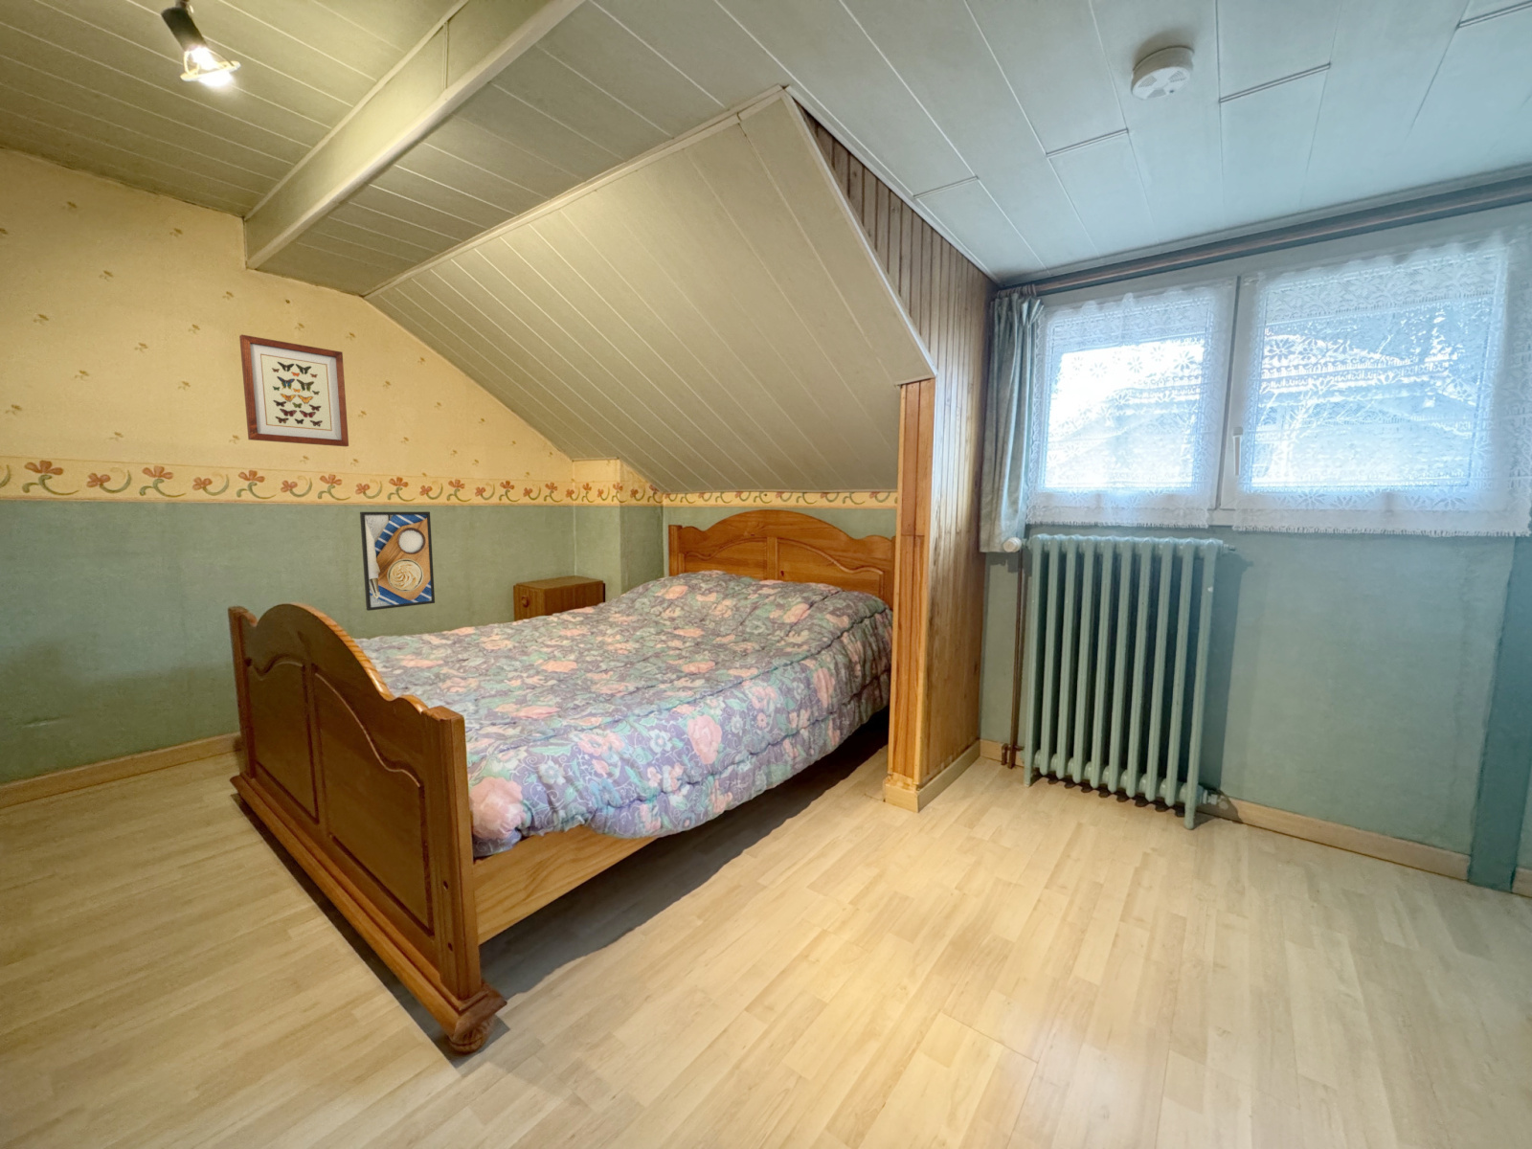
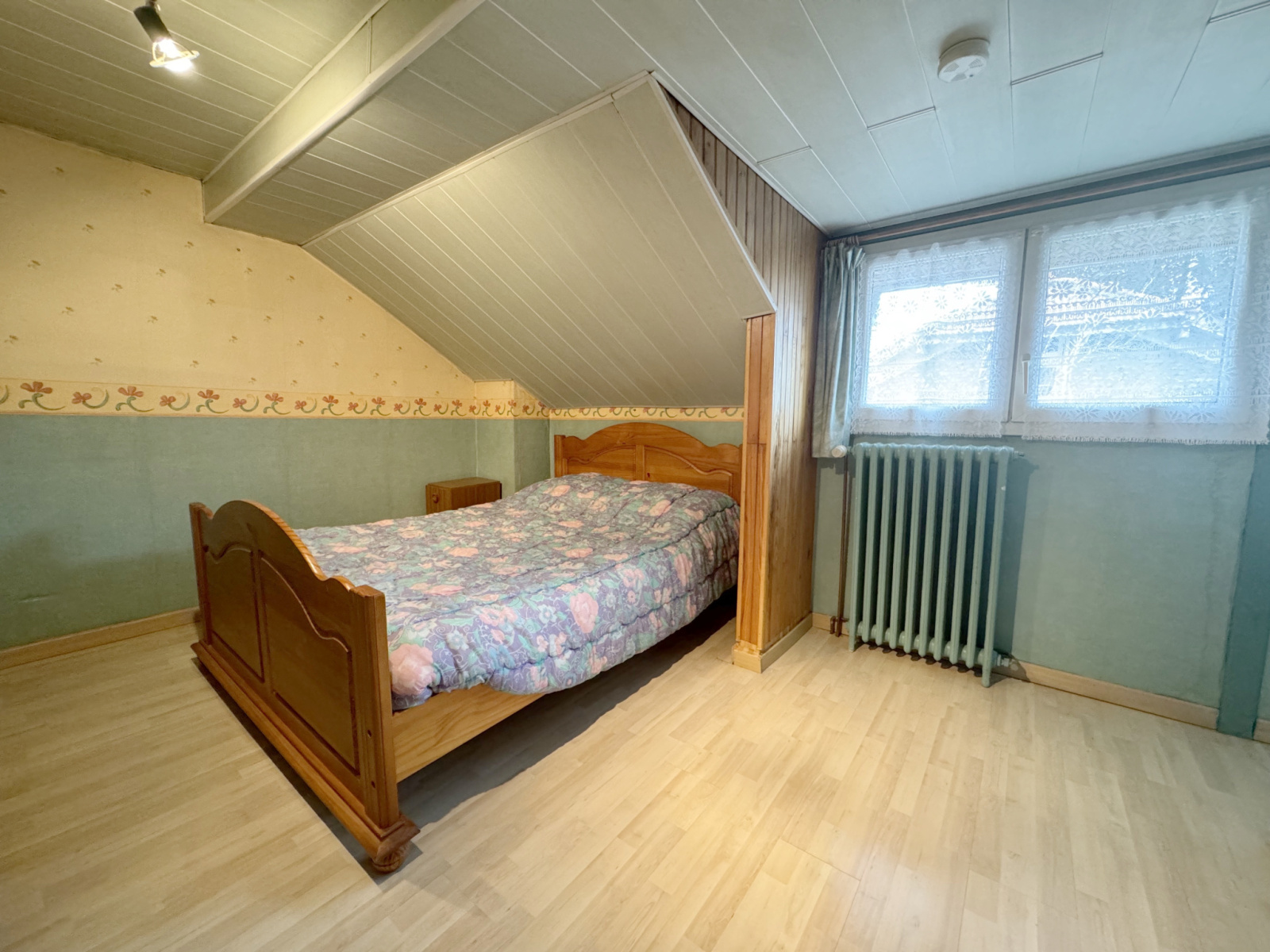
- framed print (398, 559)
- wall art (297, 393)
